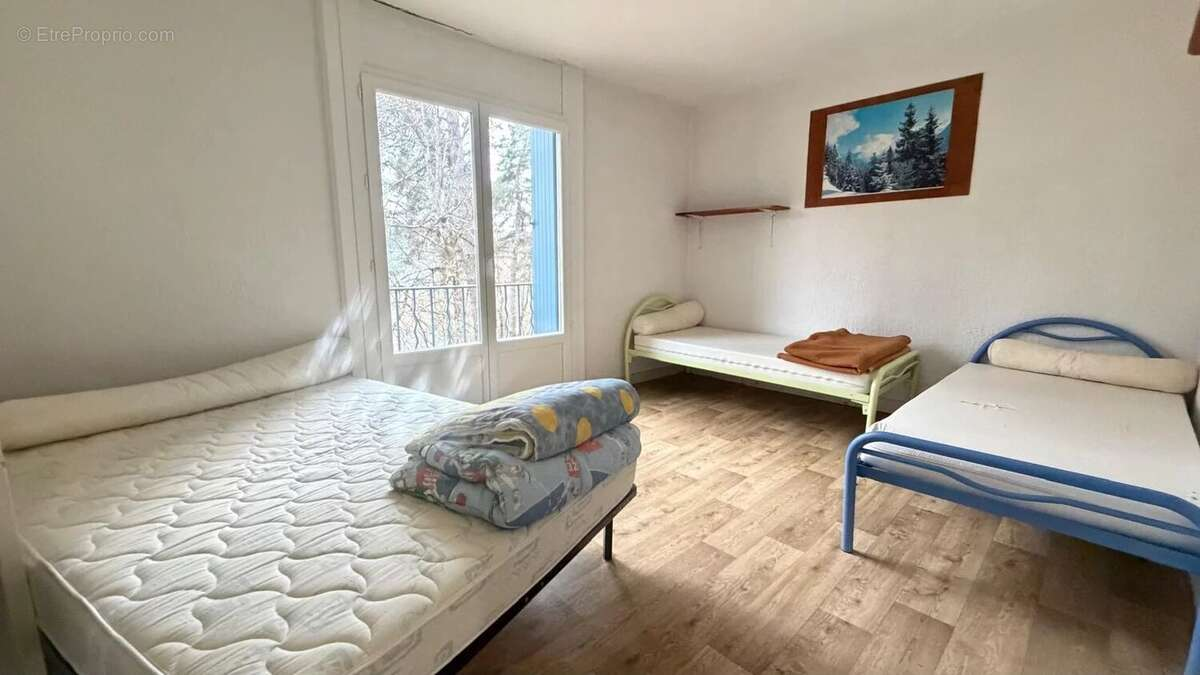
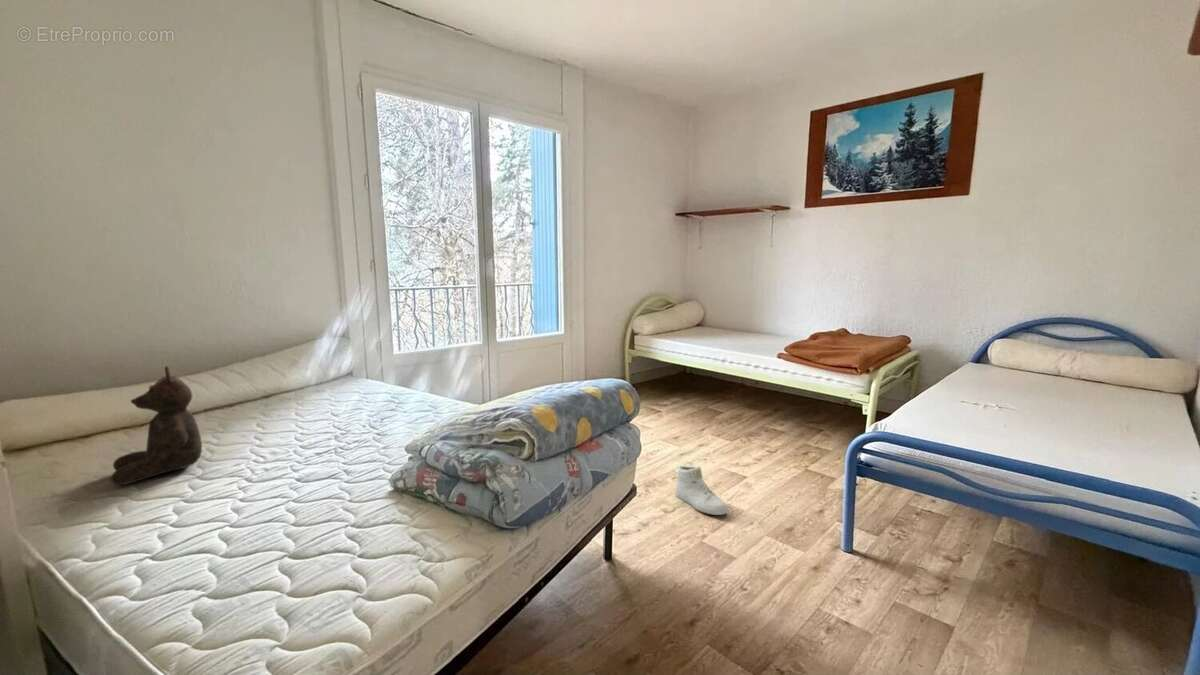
+ teddy bear (153, 421)
+ sneaker (699, 487)
